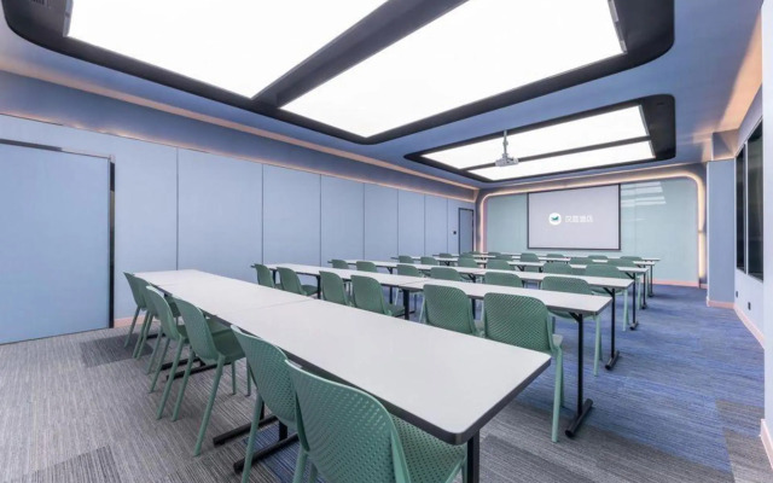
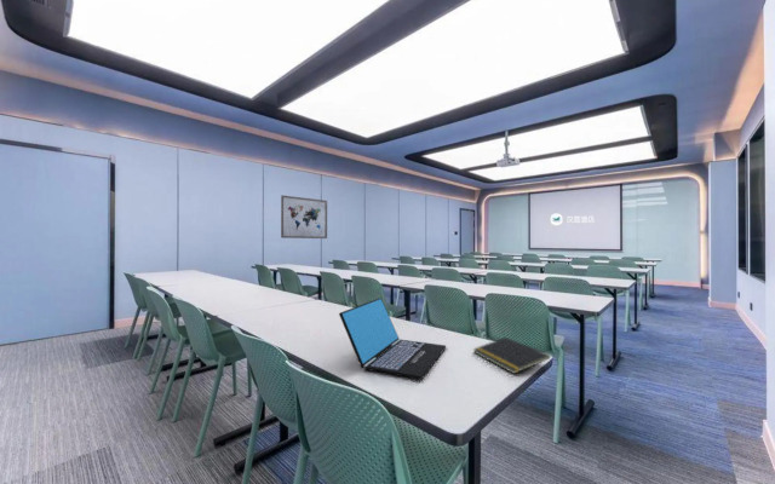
+ wall art (305, 218)
+ notepad (509, 353)
+ laptop (395, 332)
